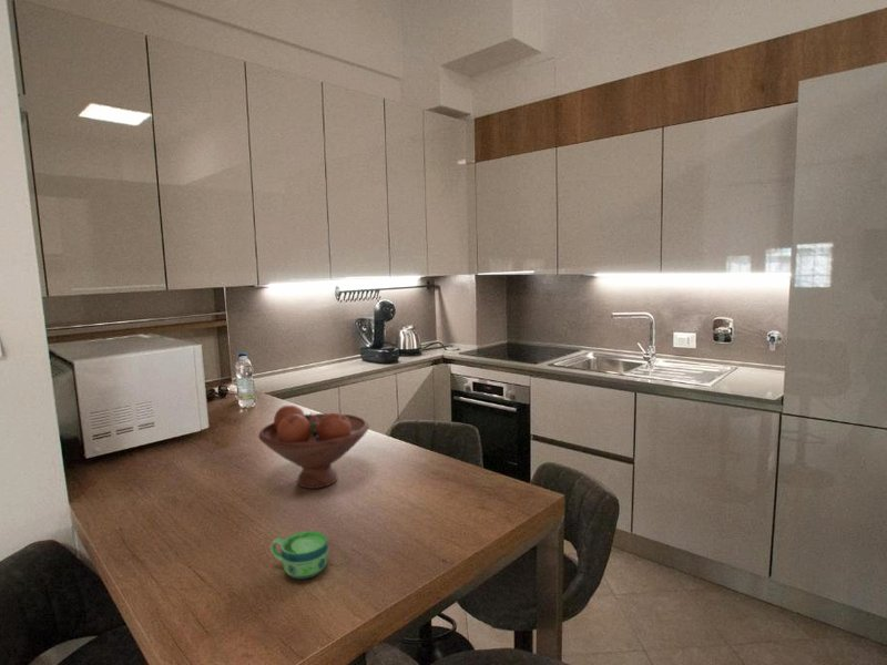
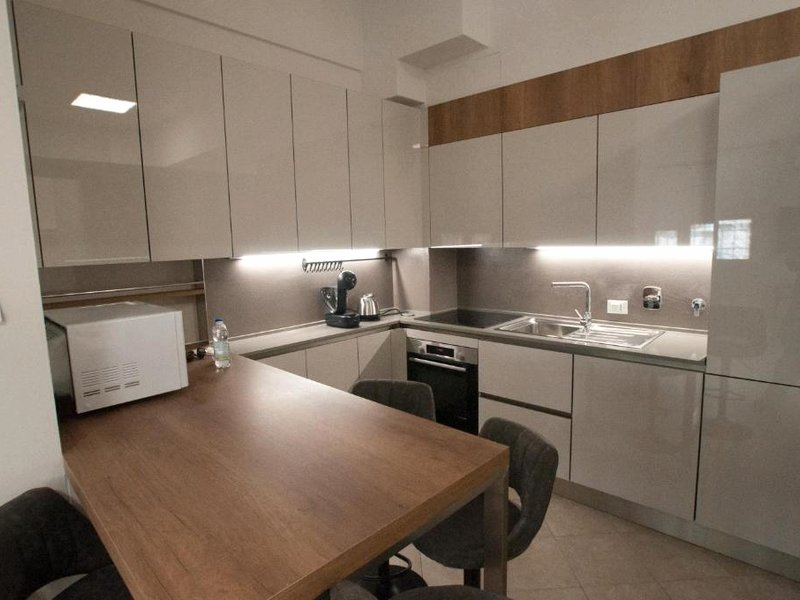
- fruit bowl (315, 443)
- cup (297, 556)
